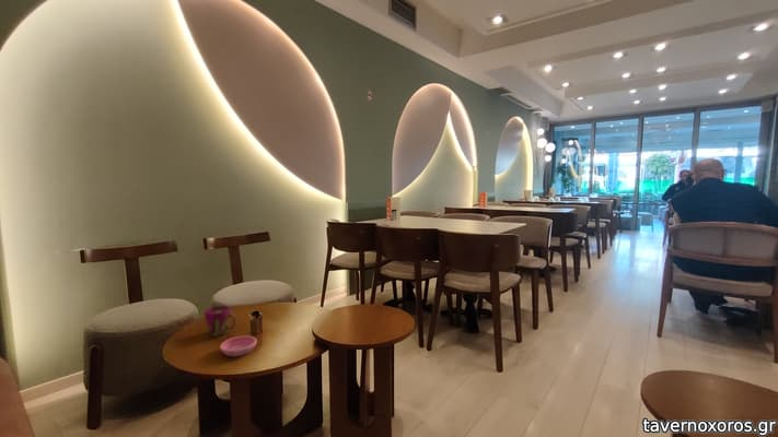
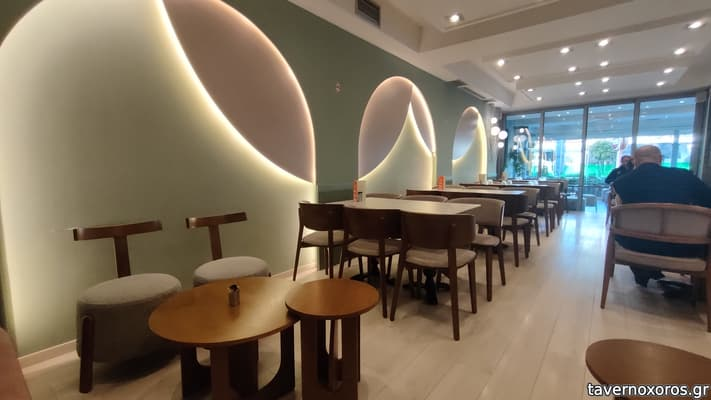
- cup (220, 321)
- saucer (239, 346)
